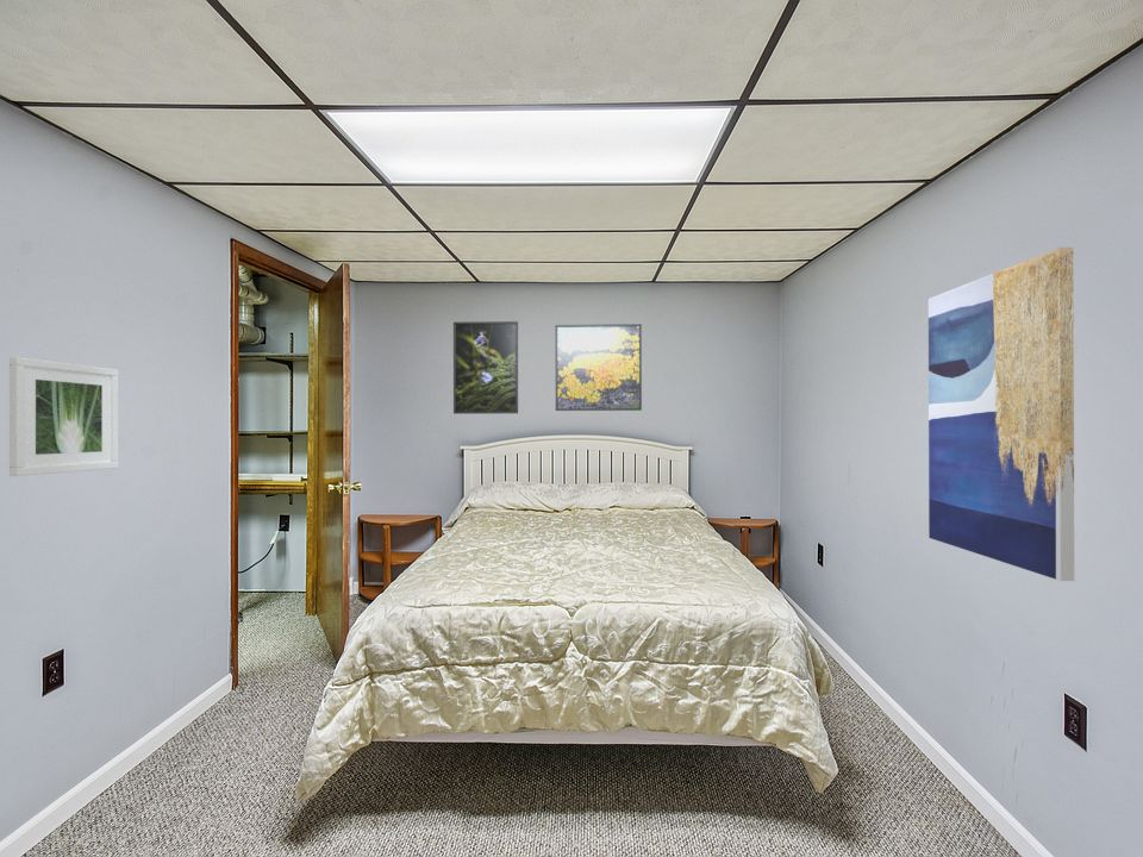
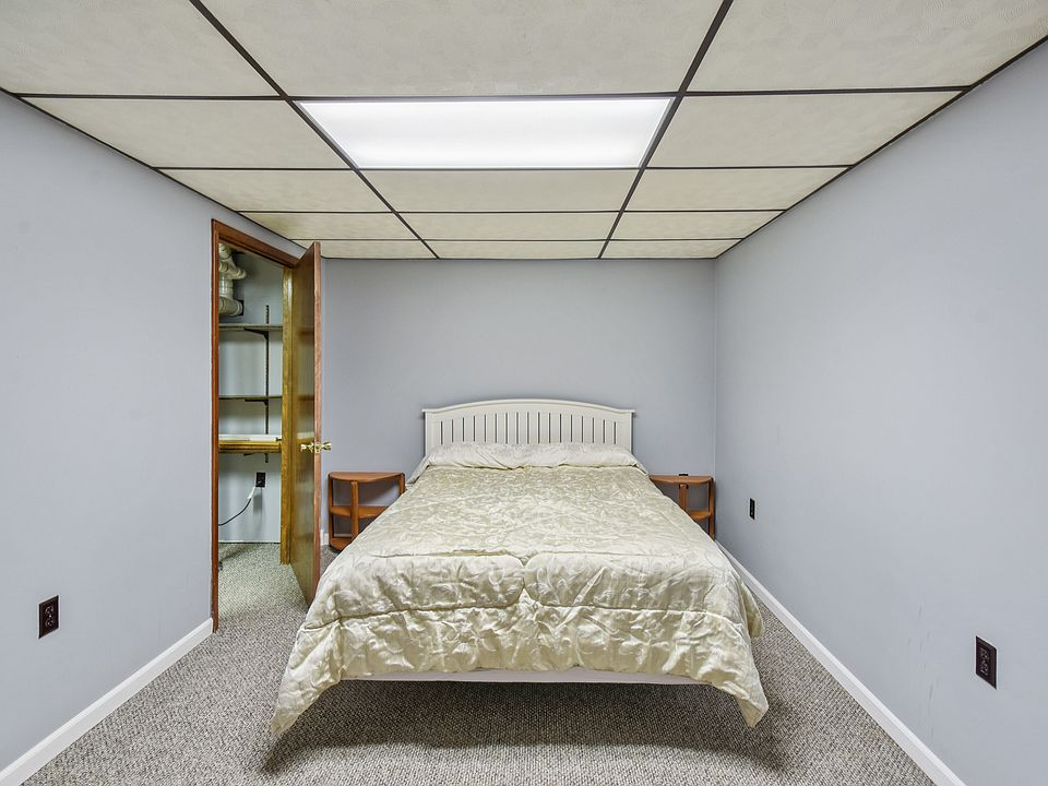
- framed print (485, 367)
- wall art (988, 417)
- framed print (69, 417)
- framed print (598, 367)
